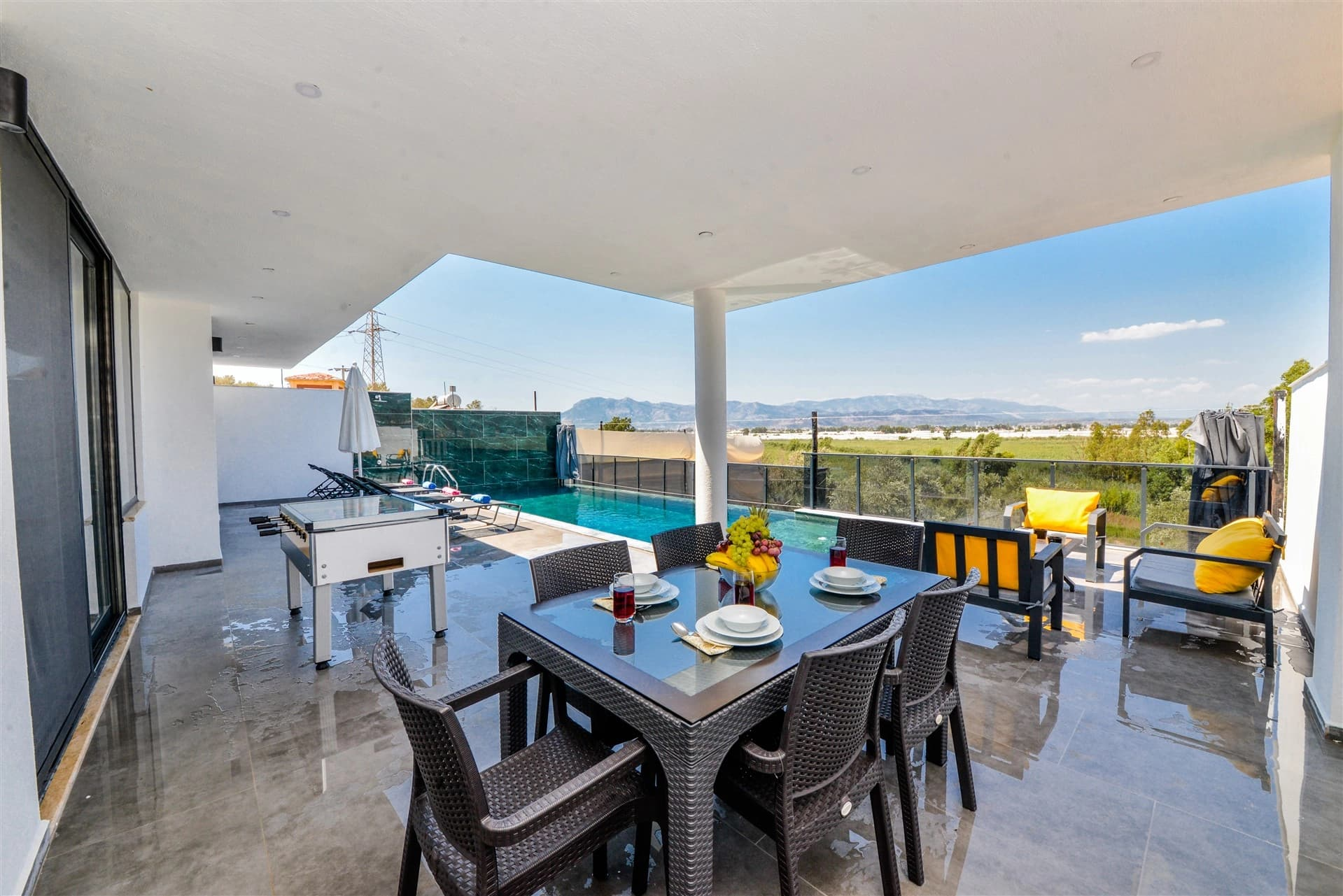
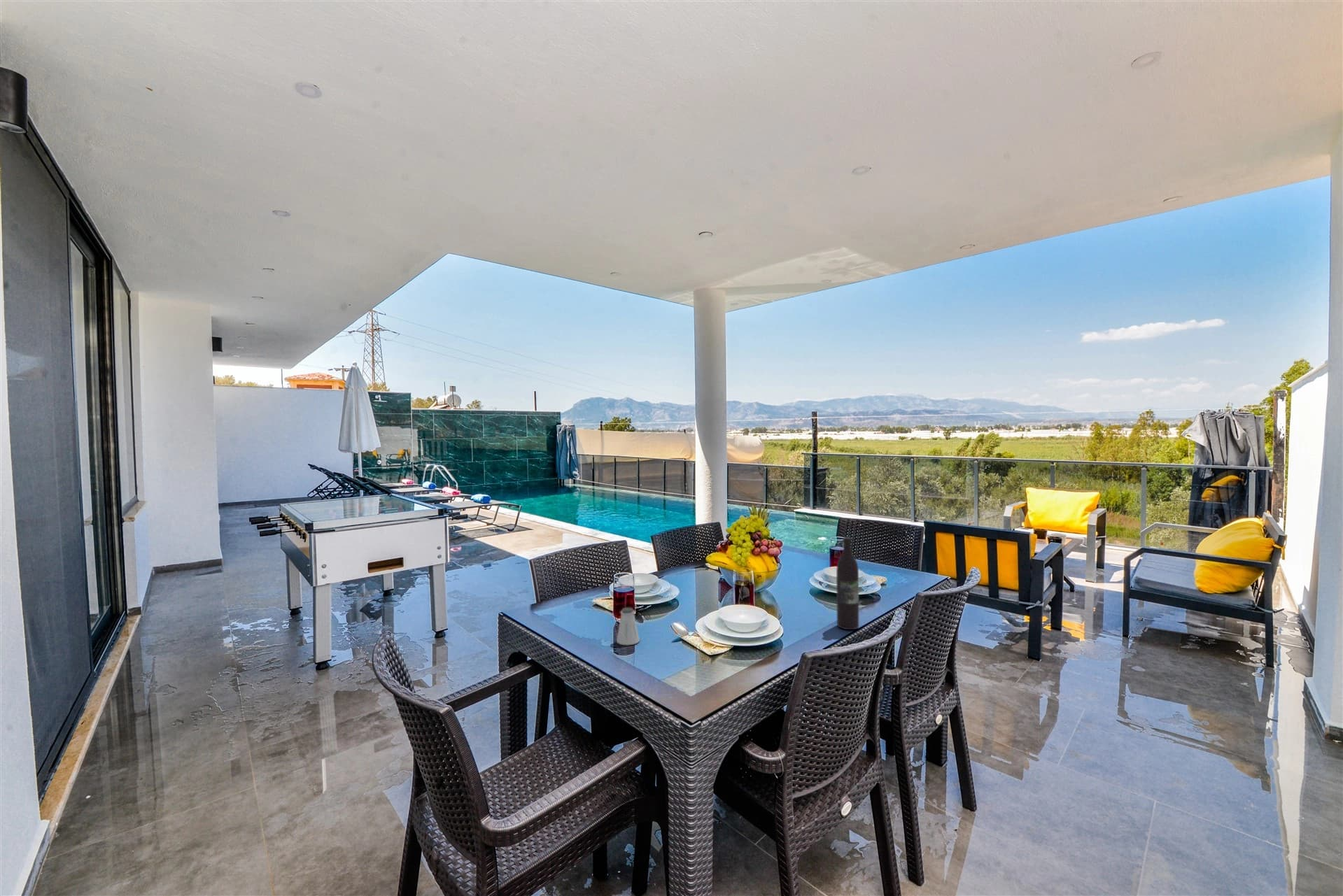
+ saltshaker (628, 625)
+ wine bottle (848, 582)
